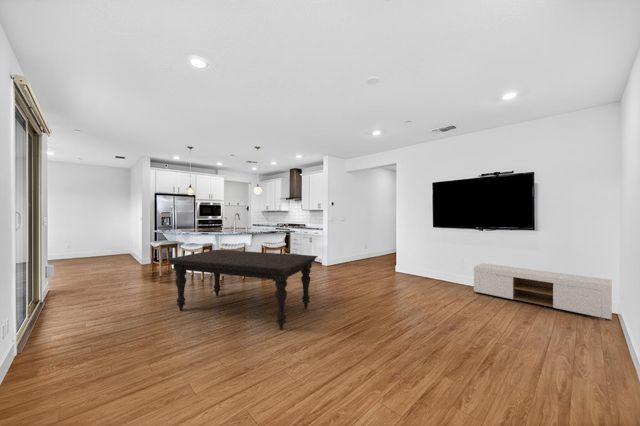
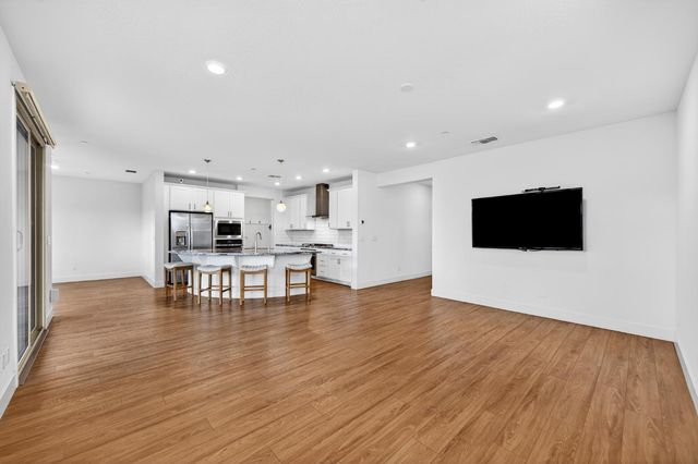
- dining table (245, 276)
- cabinet (535, 287)
